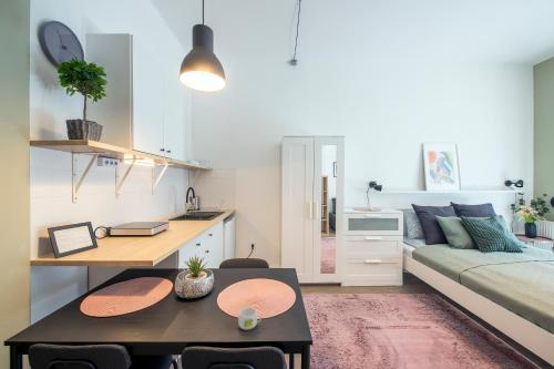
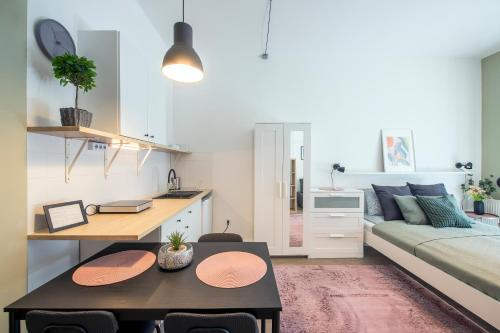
- mug (249, 318)
